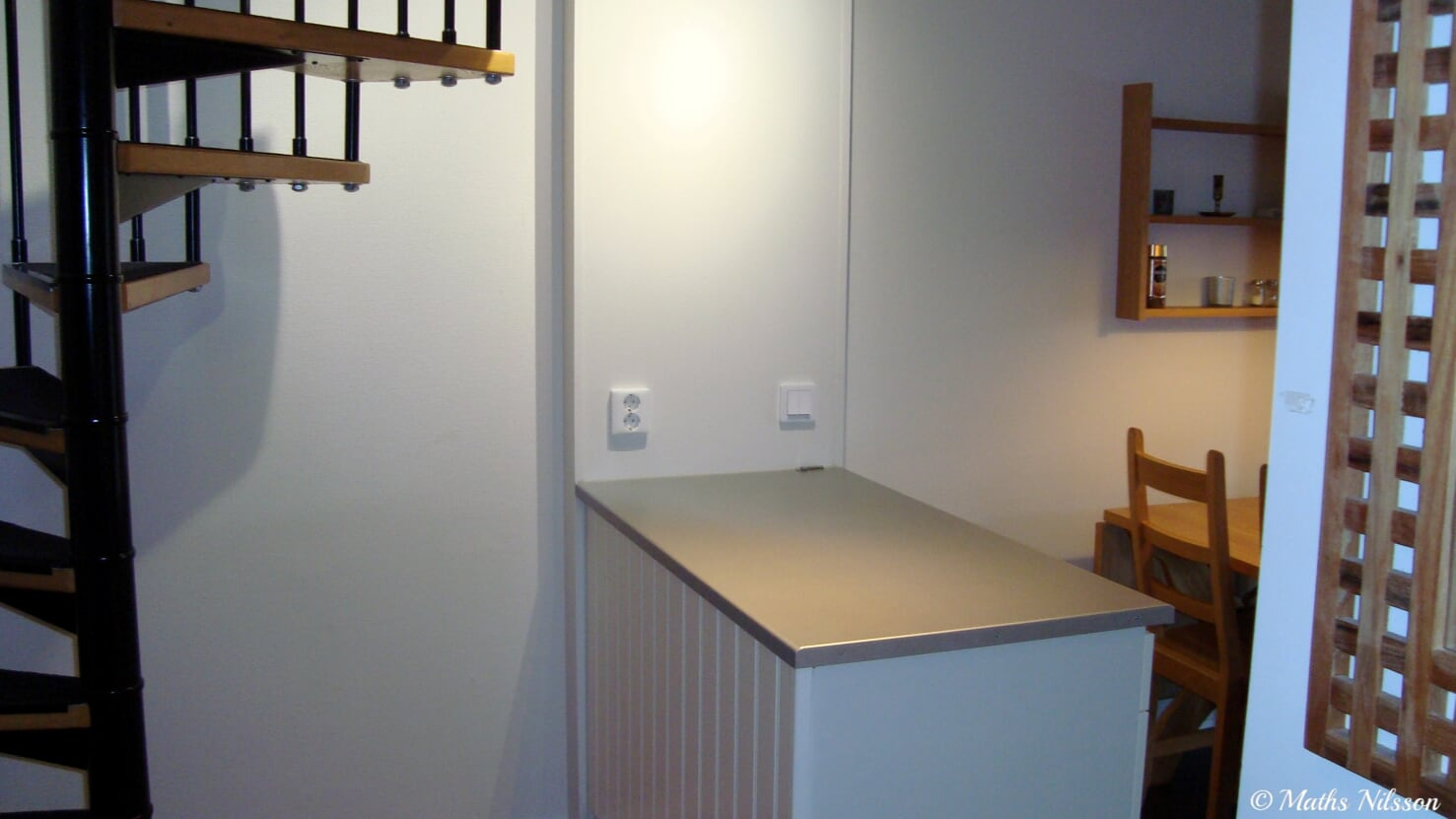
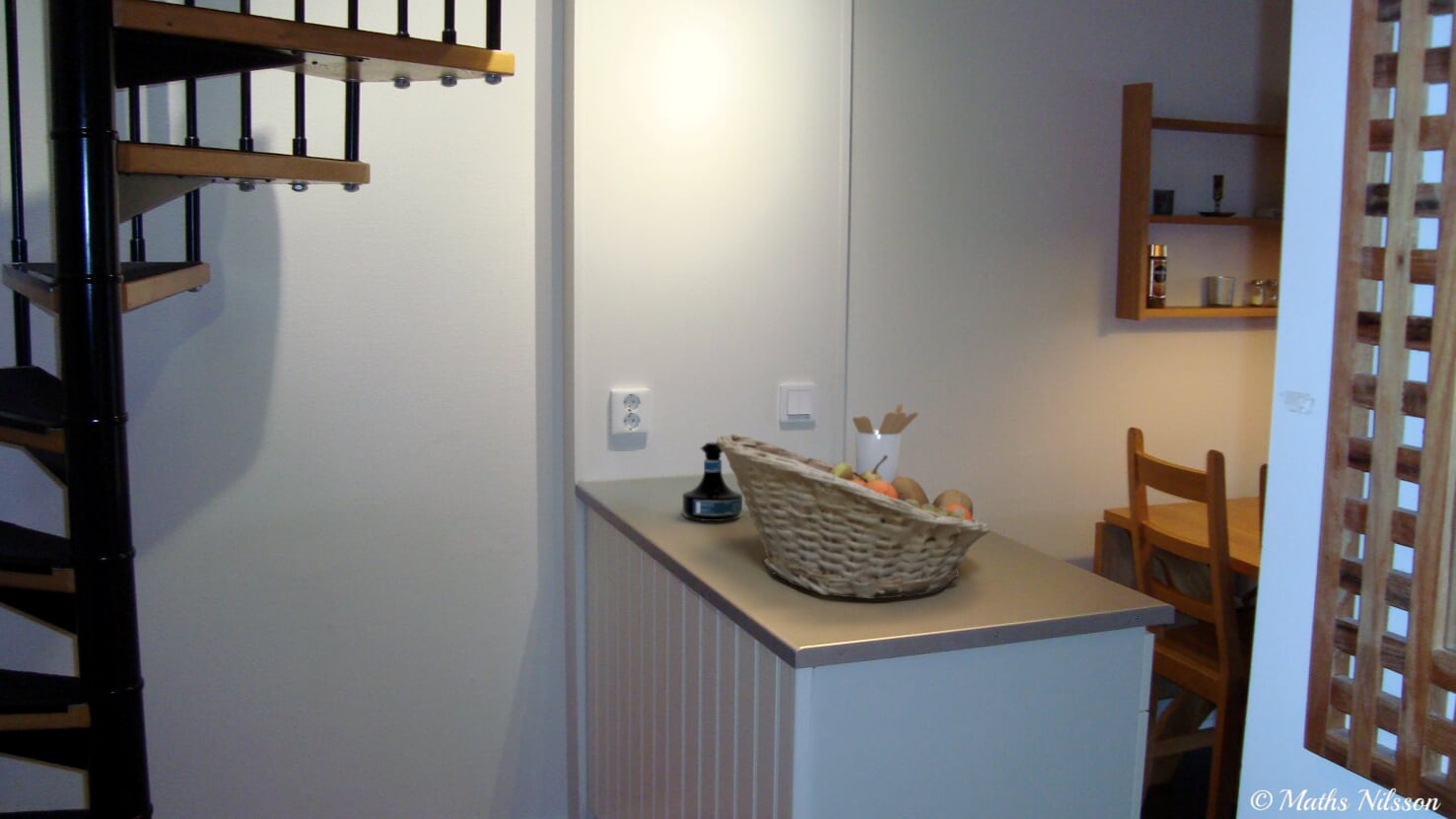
+ utensil holder (884, 447)
+ tequila bottle (713, 479)
+ fruit basket (846, 506)
